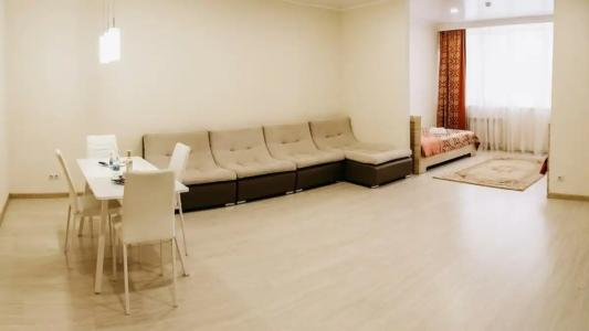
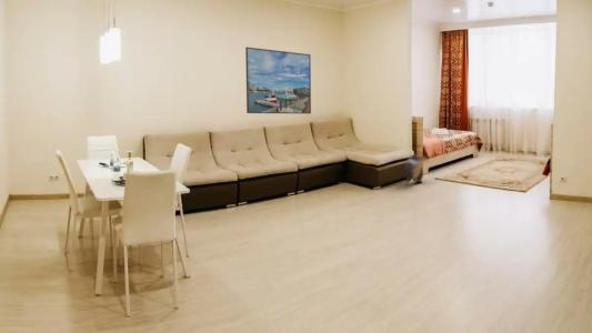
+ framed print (280, 82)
+ backpack (413, 169)
